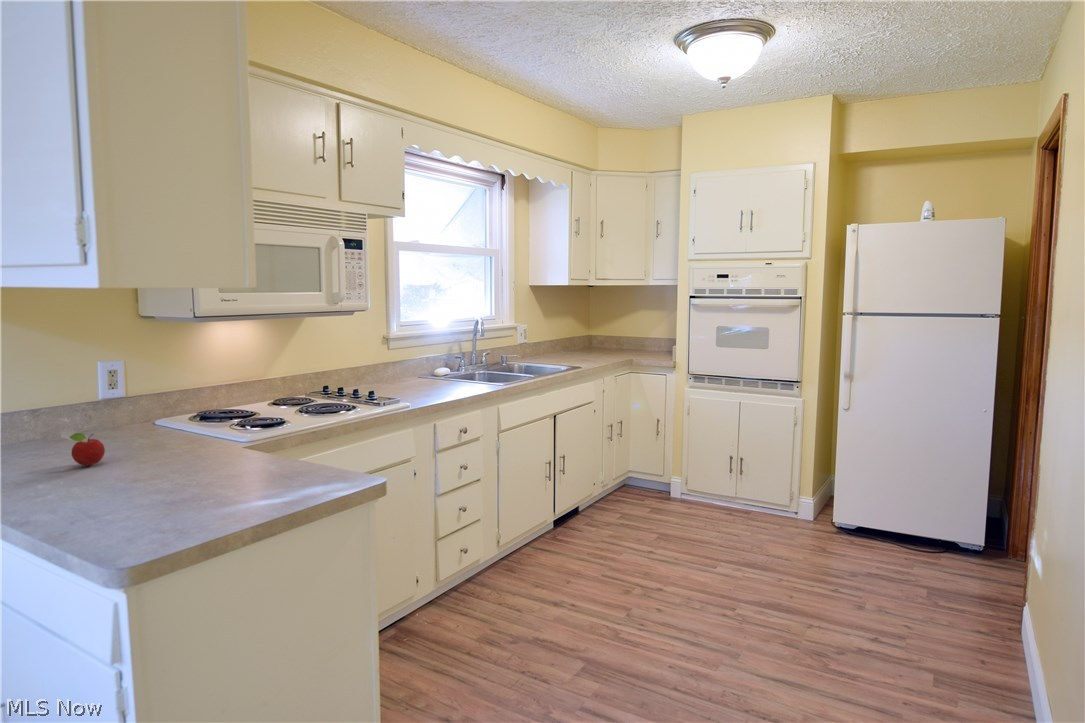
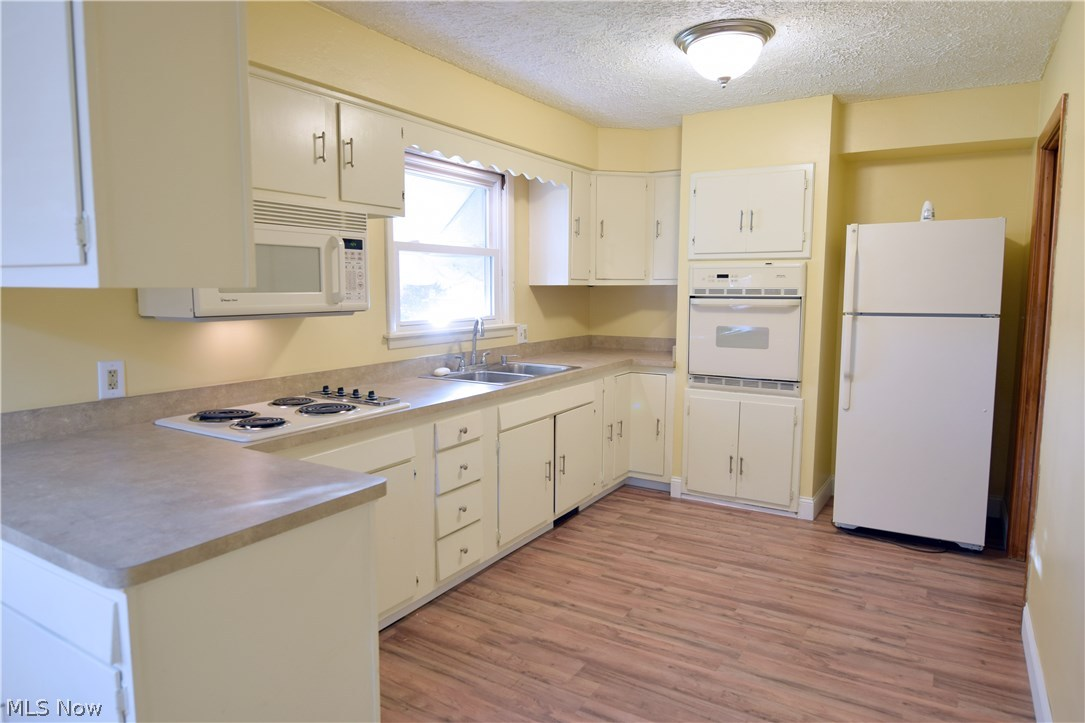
- fruit (83, 446)
